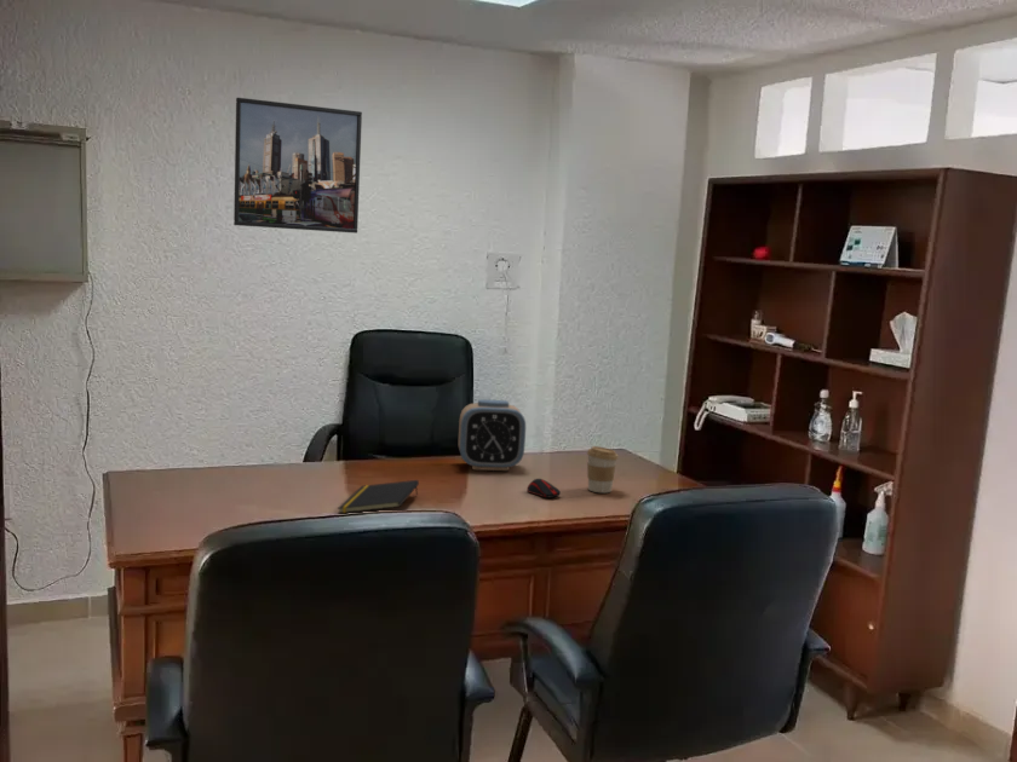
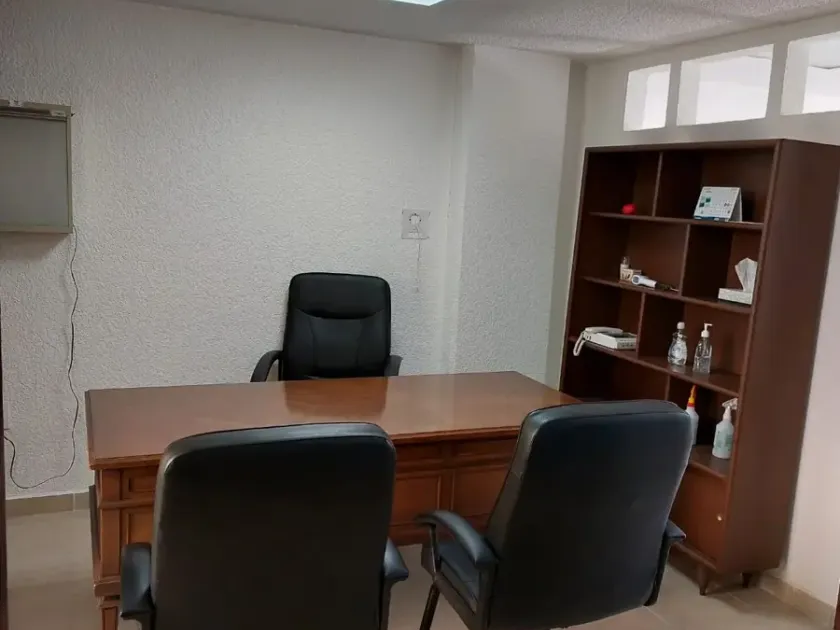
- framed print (298, 167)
- notepad (379, 496)
- coffee cup (601, 468)
- alarm clock (492, 434)
- computer mouse (542, 486)
